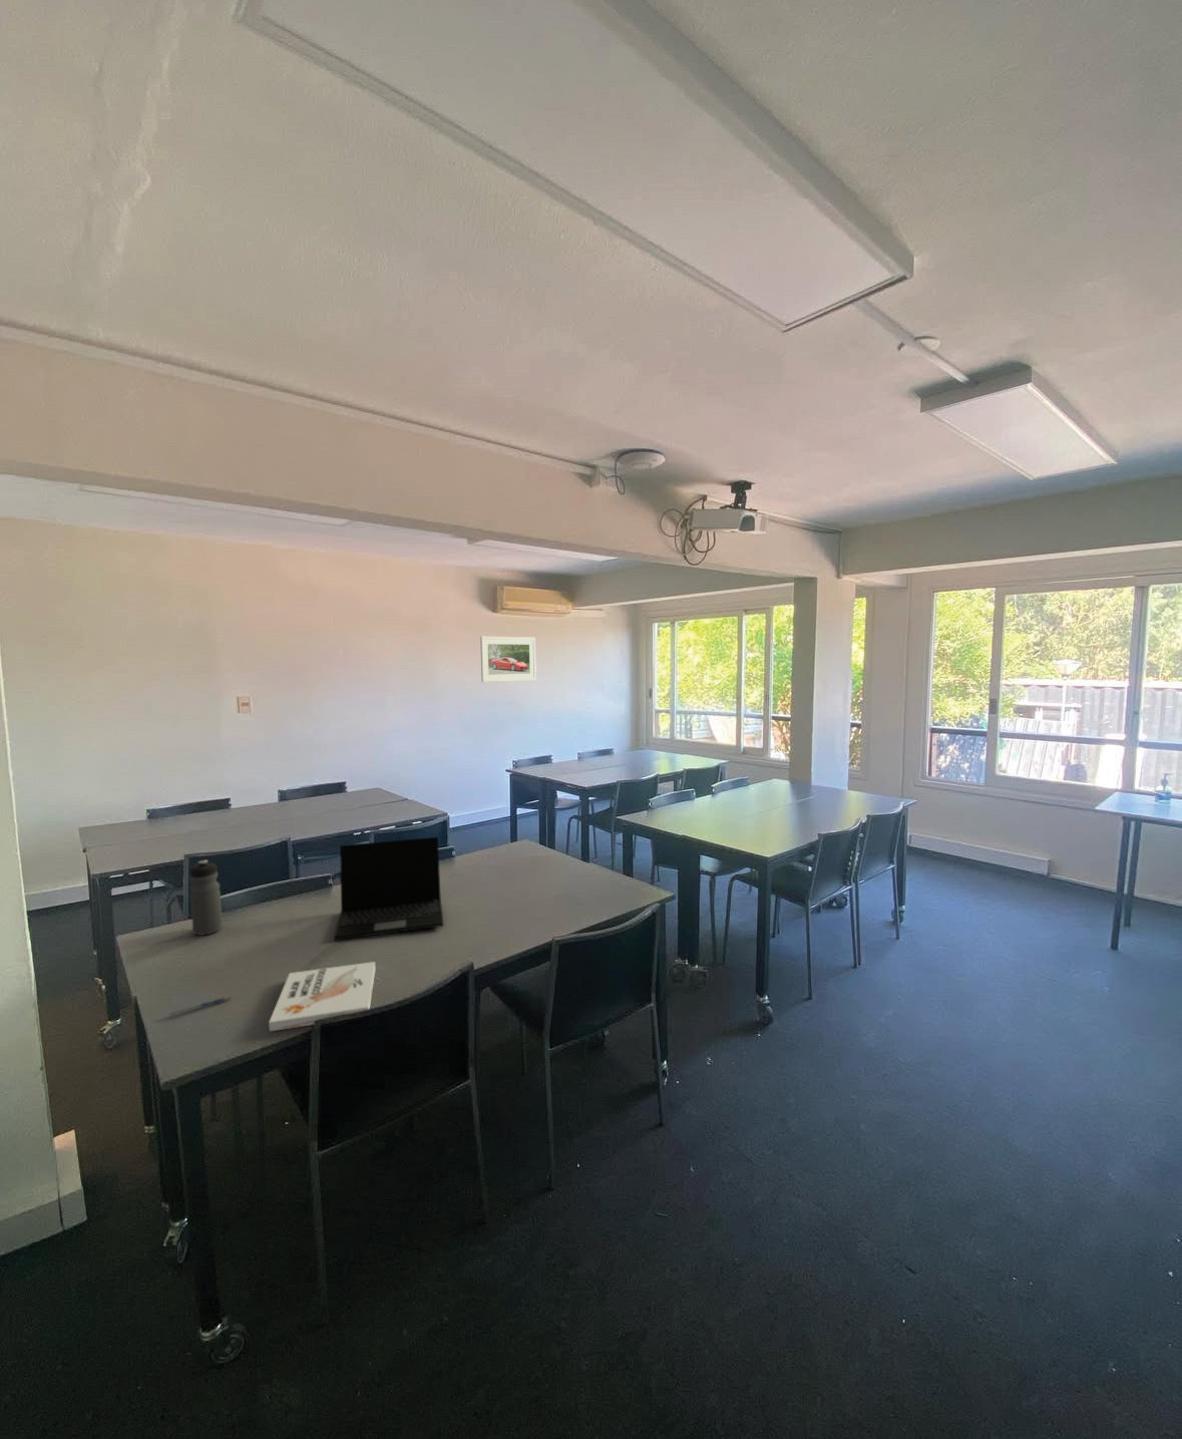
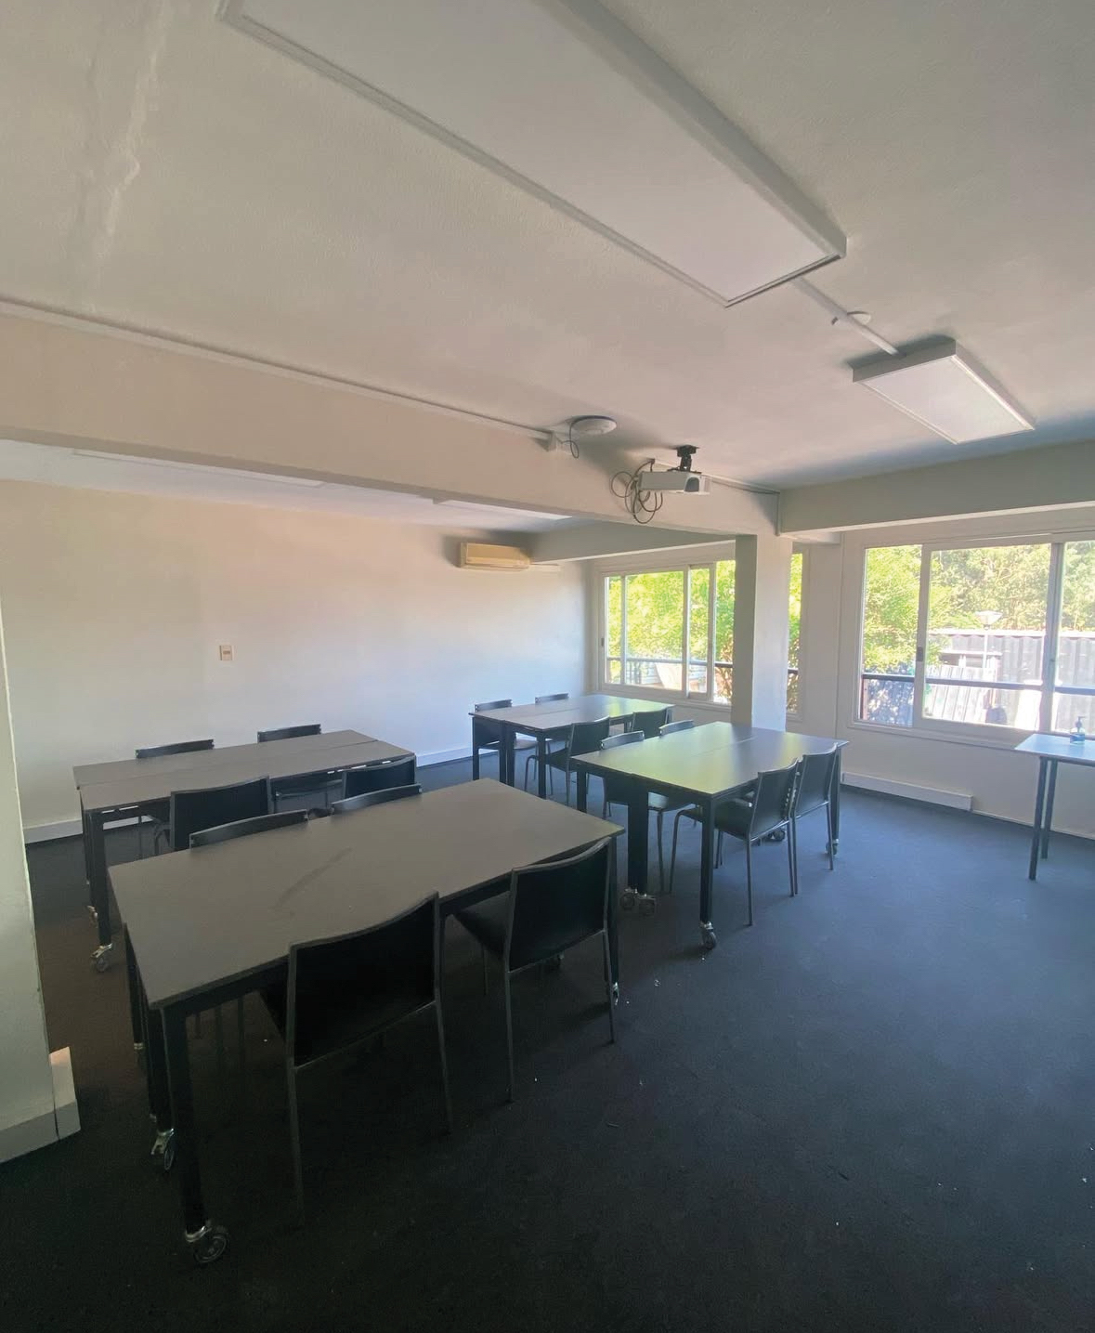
- laptop (390, 883)
- water bottle (204, 895)
- book (326, 993)
- pen (200, 1005)
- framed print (508, 659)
